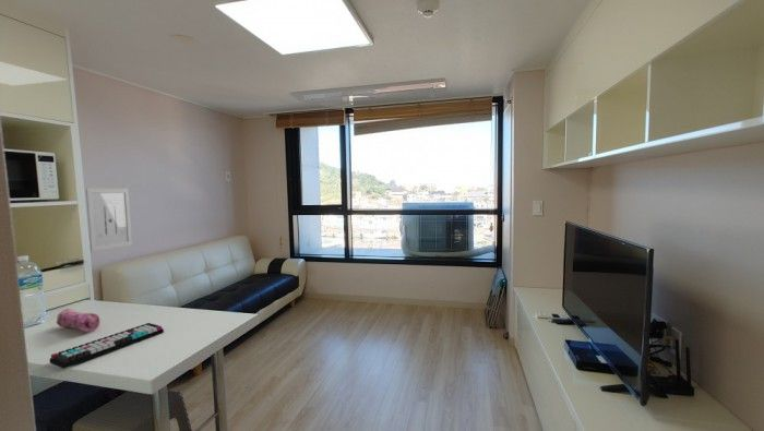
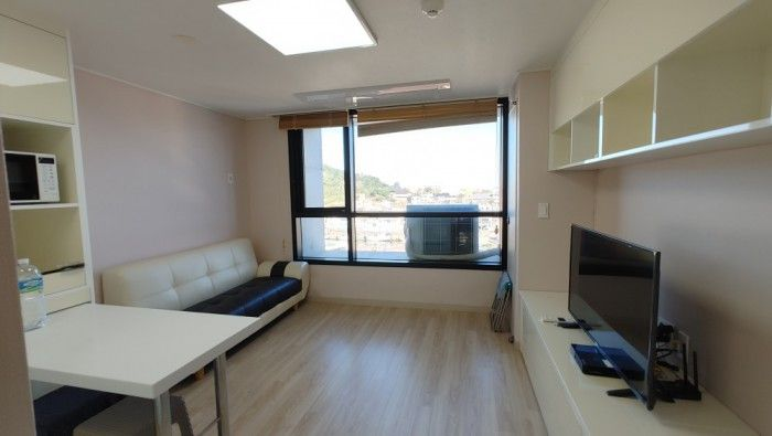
- keyboard (107, 340)
- wall art (110, 218)
- pencil case (77, 320)
